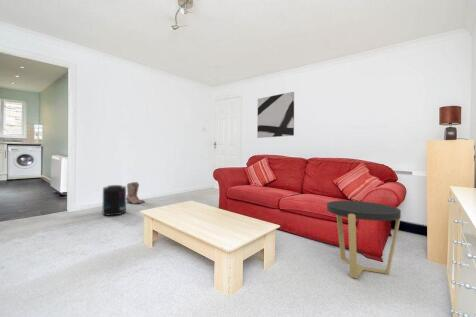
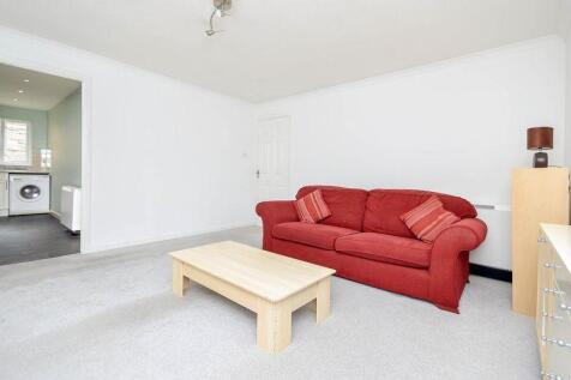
- side table (355, 237)
- supplement container (114, 199)
- boots (135, 192)
- wall art (274, 116)
